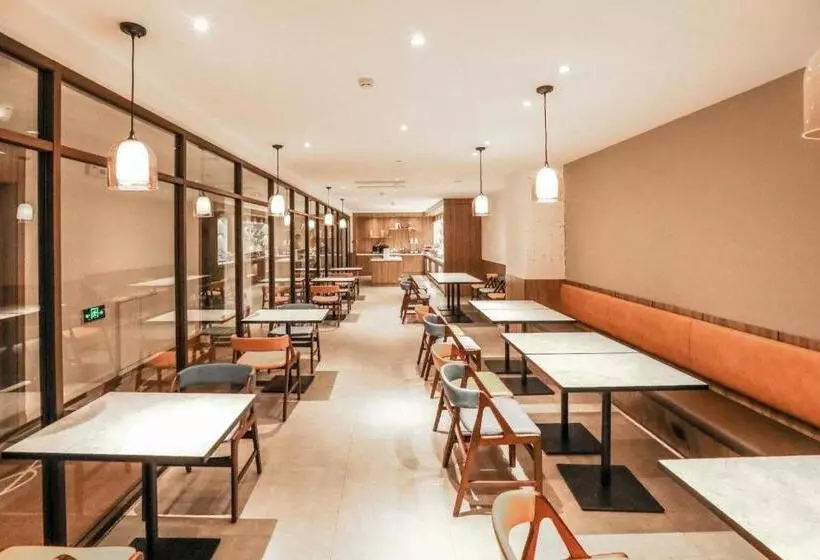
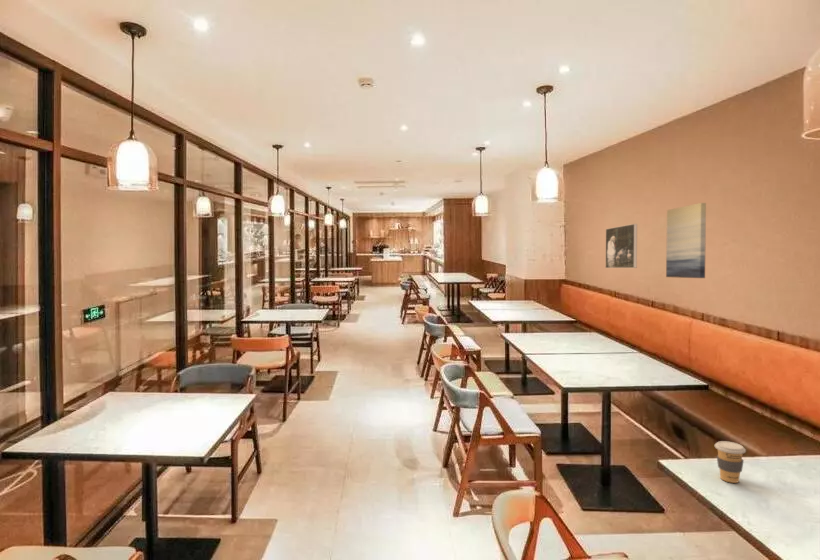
+ coffee cup (729, 462)
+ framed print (620, 247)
+ wall art (684, 242)
